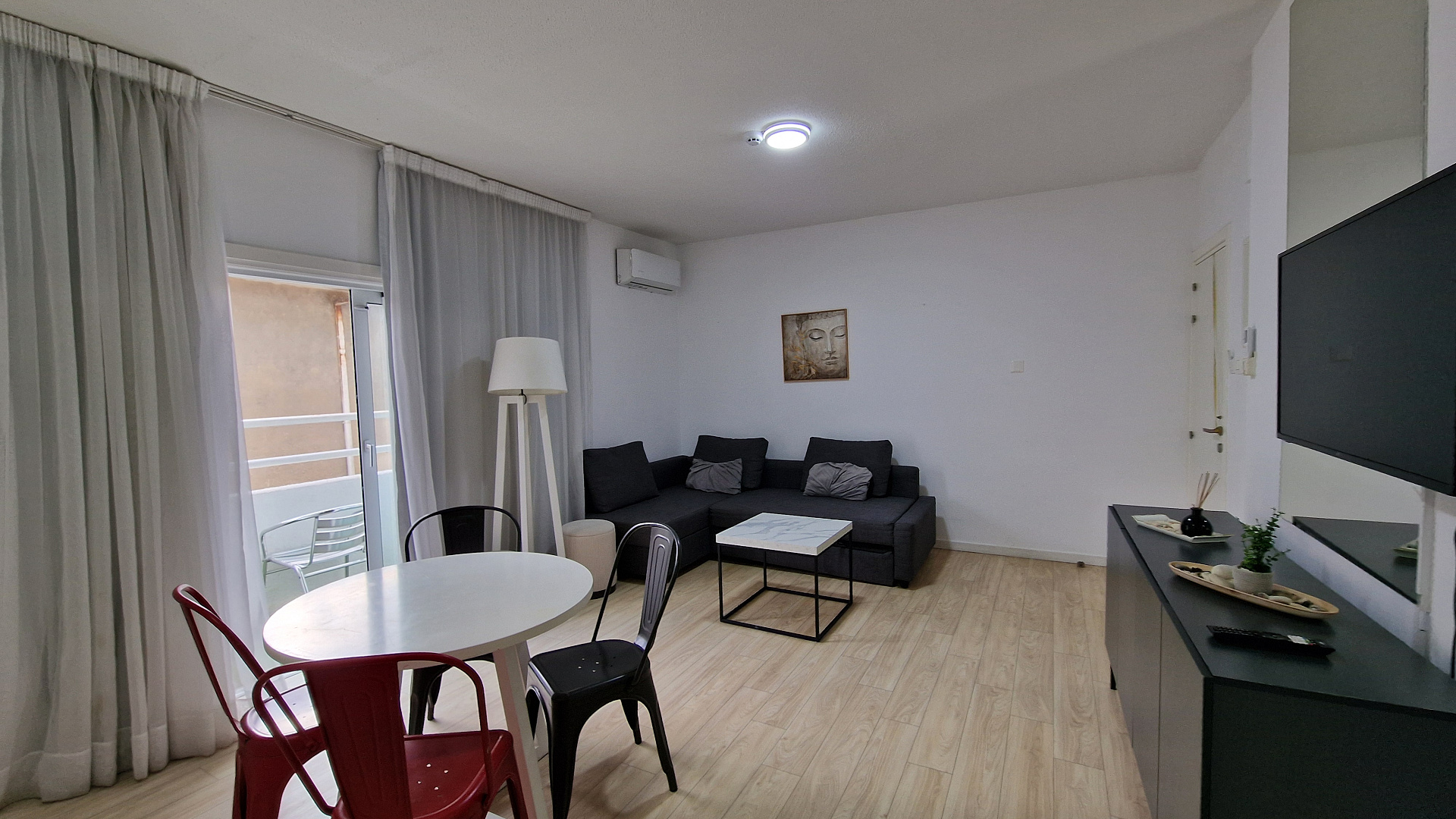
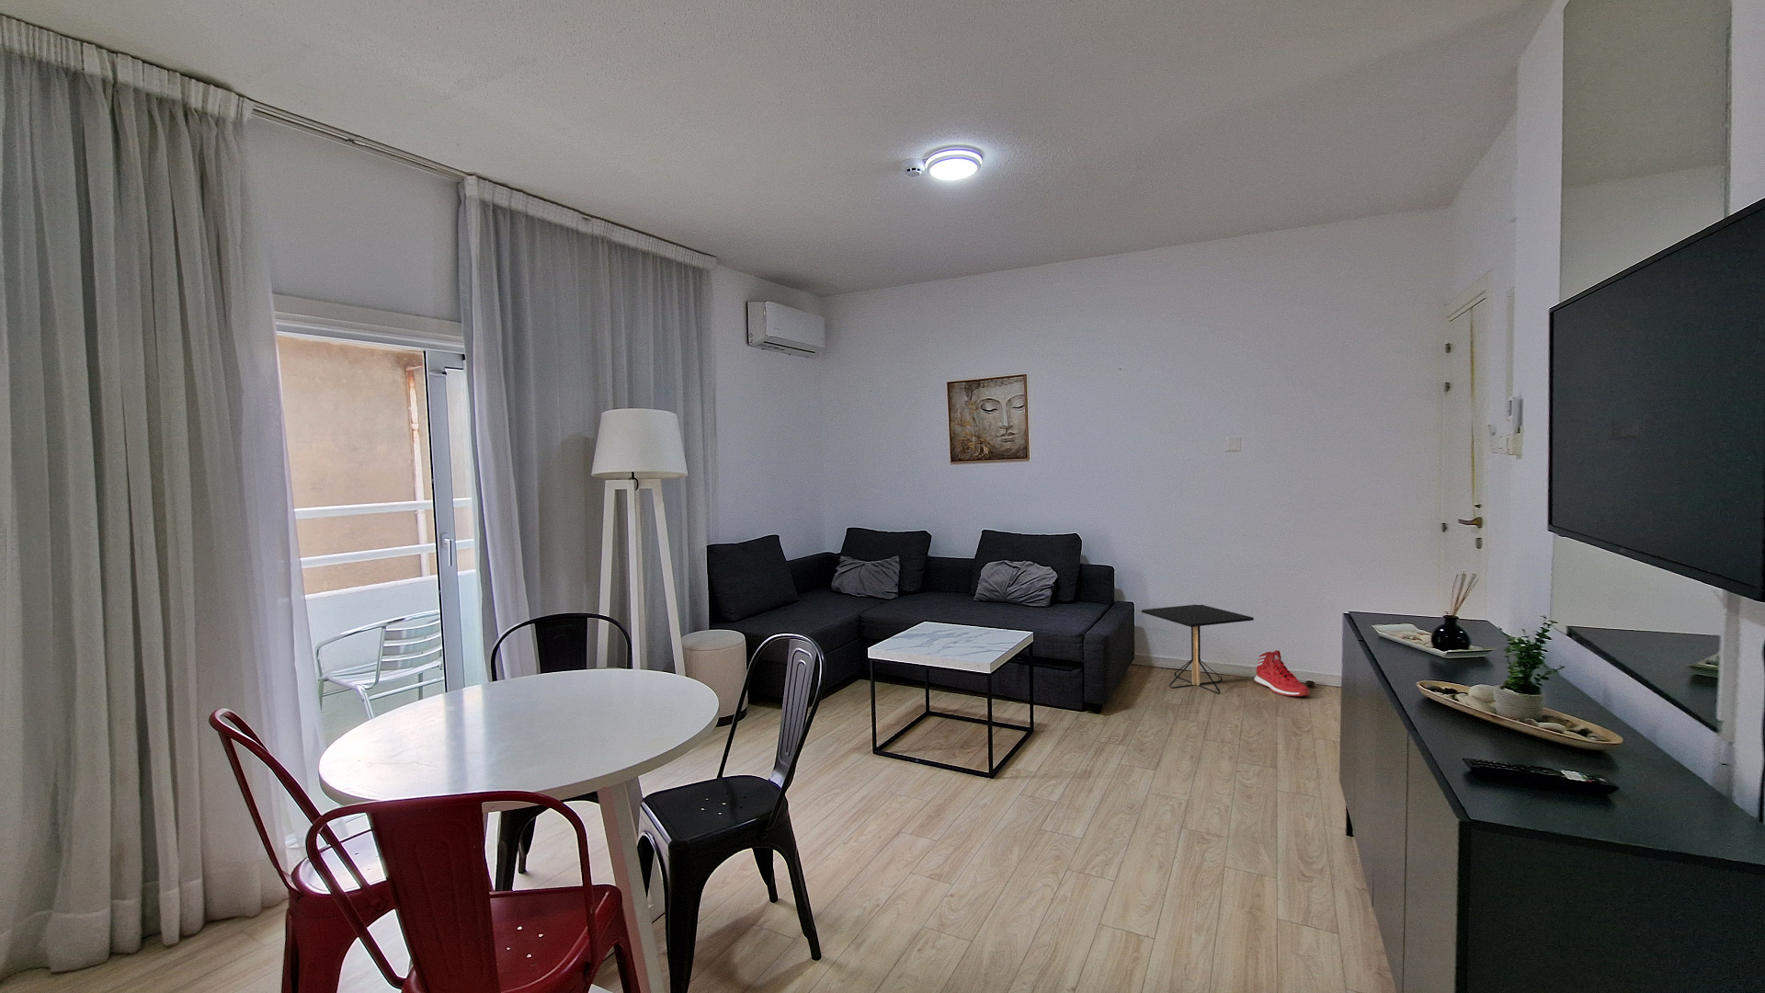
+ sneaker (1280, 672)
+ side table (1195, 649)
